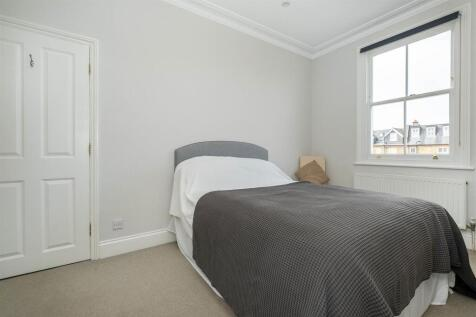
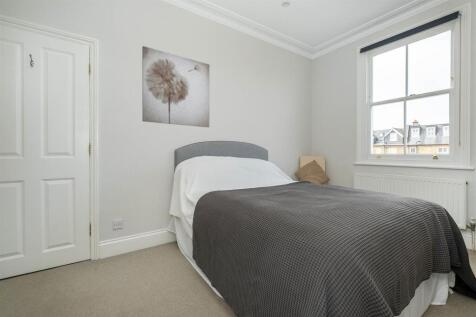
+ wall art (178, 90)
